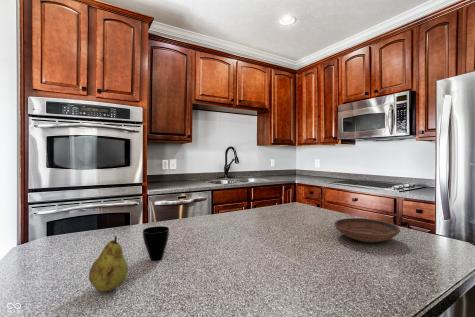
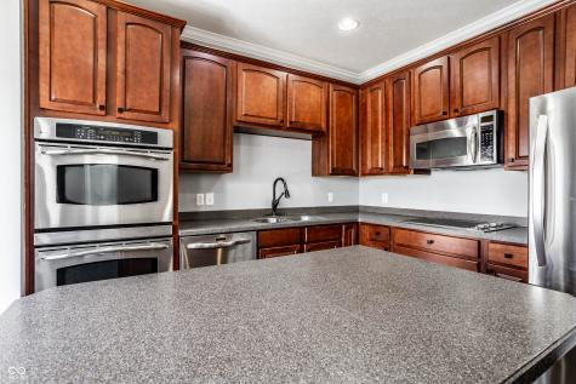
- cup (156, 242)
- fruit (108, 262)
- bowl (365, 231)
